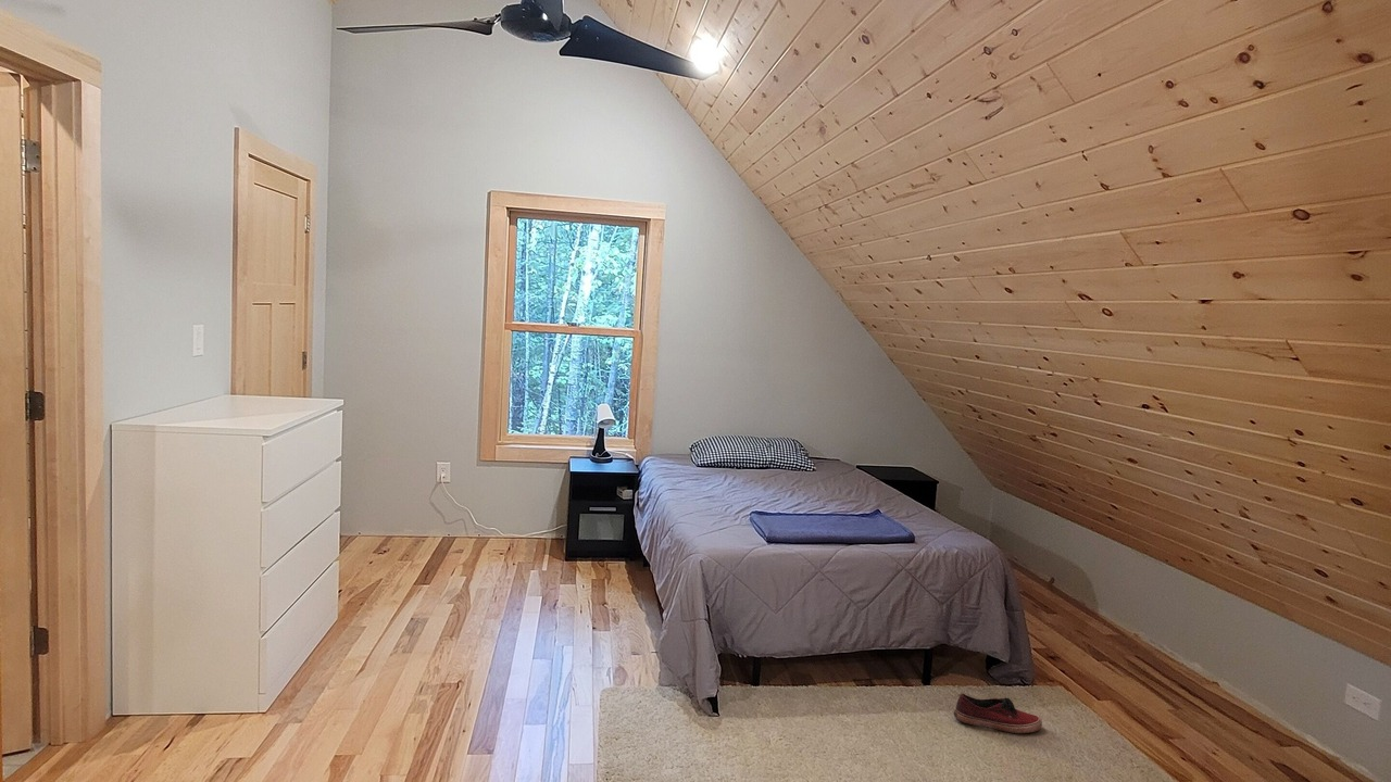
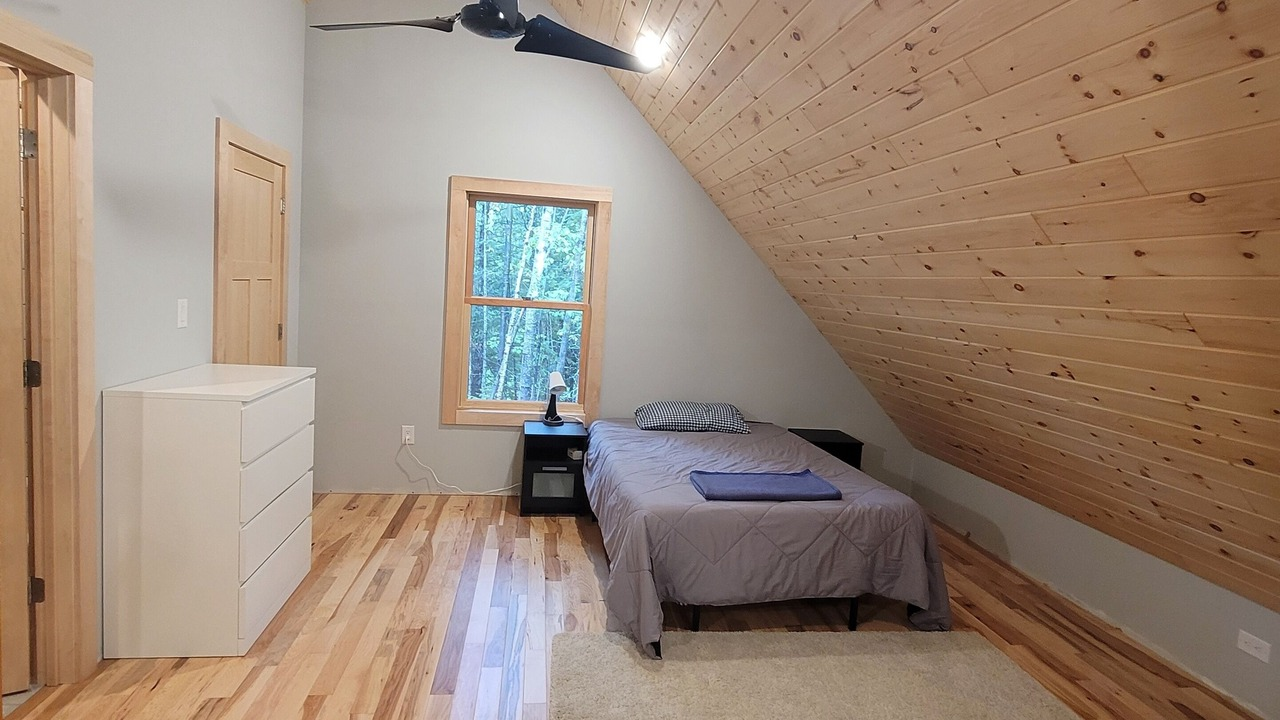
- shoe (999, 710)
